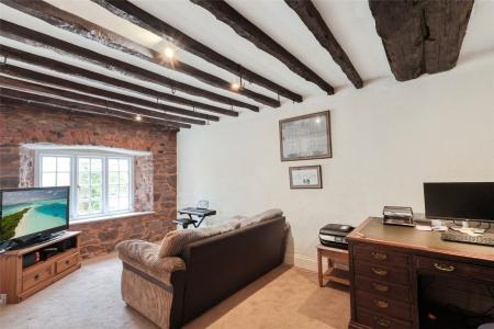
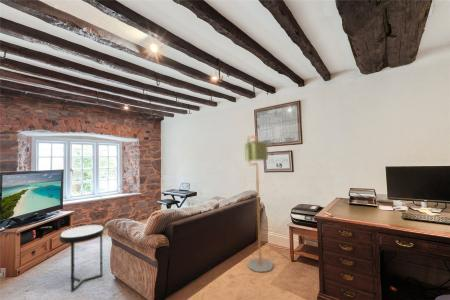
+ side table (73, 255)
+ floor lamp (257, 199)
